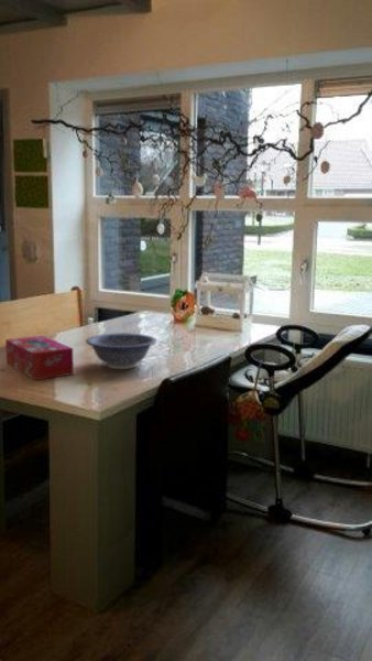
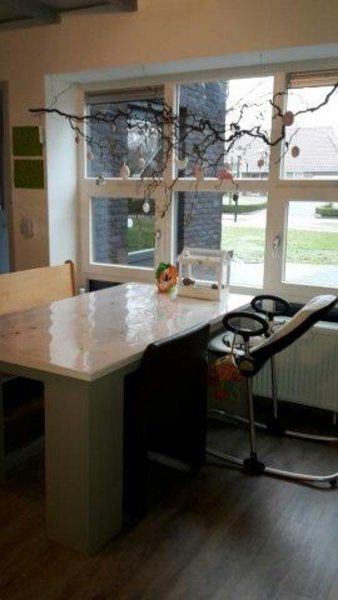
- decorative bowl (121, 353)
- tissue box (39, 356)
